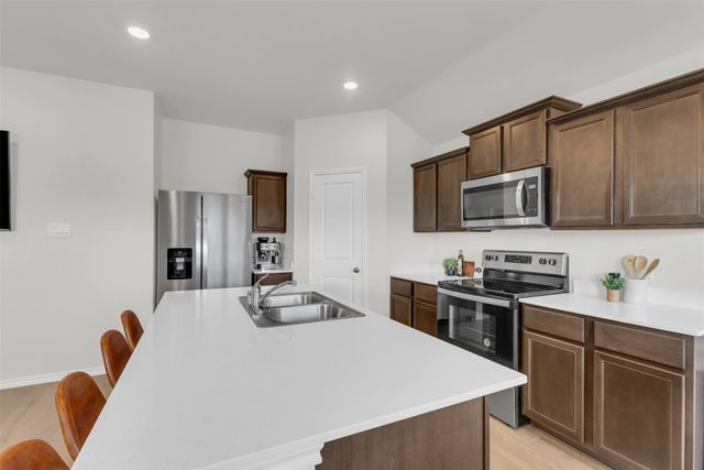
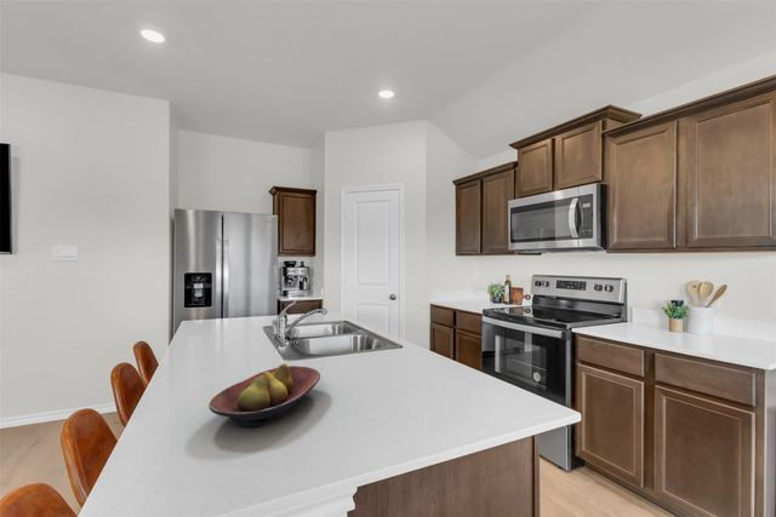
+ fruit bowl (270, 387)
